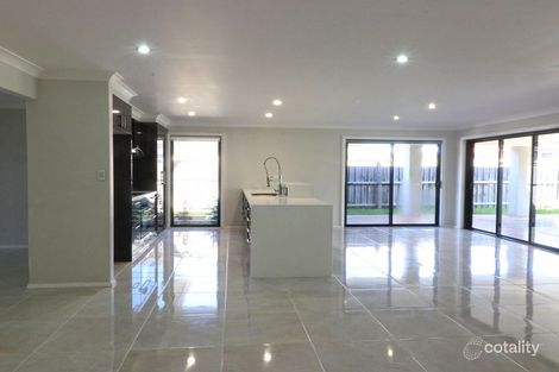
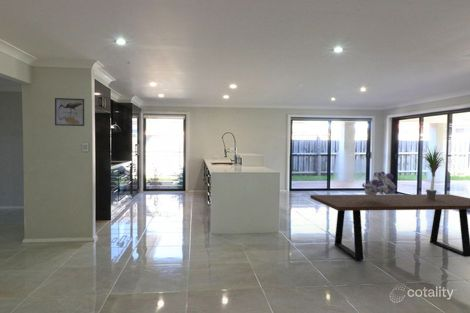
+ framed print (69, 112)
+ bouquet (380, 185)
+ potted plant (433, 171)
+ dining table (400, 209)
